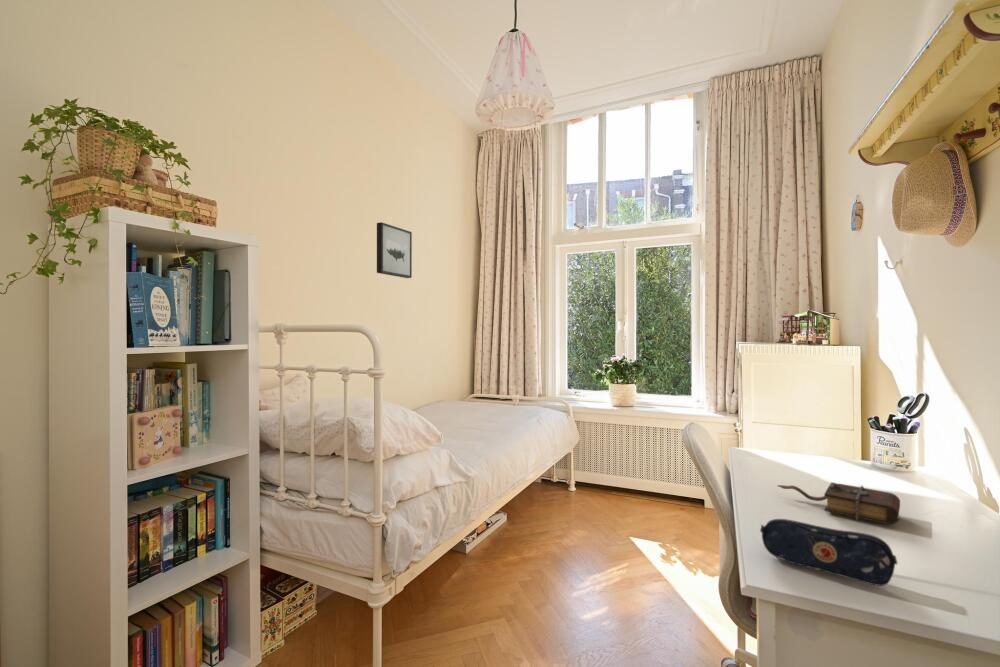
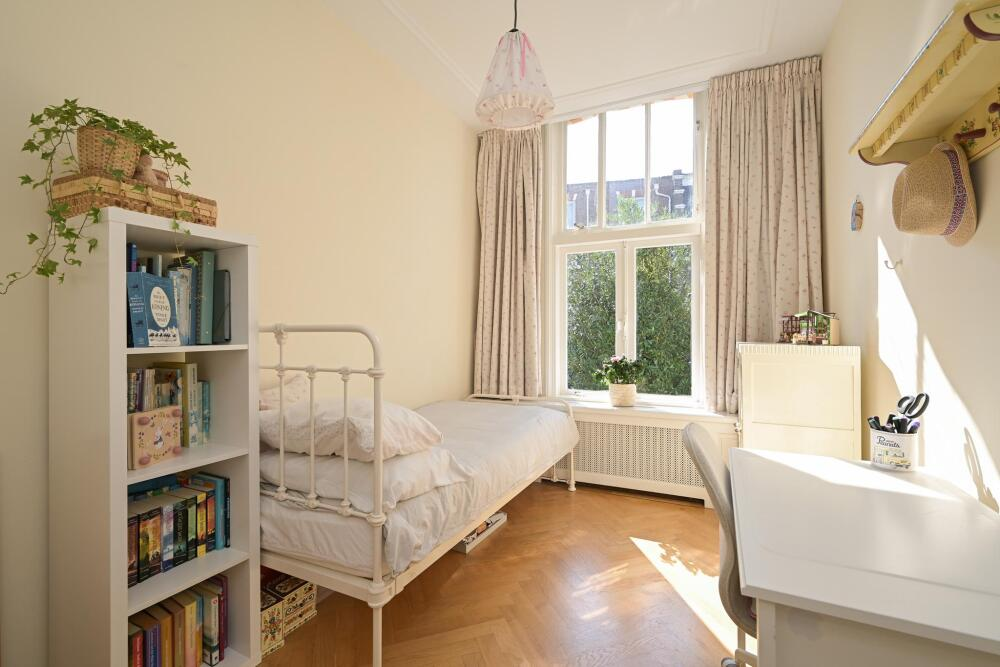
- wall art (394, 251)
- book (833, 495)
- pencil case (824, 548)
